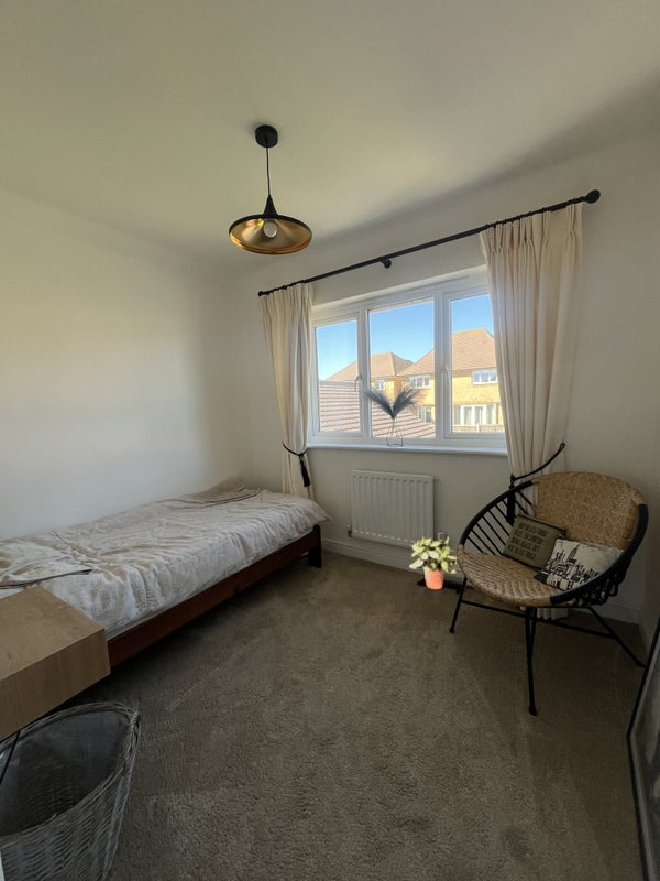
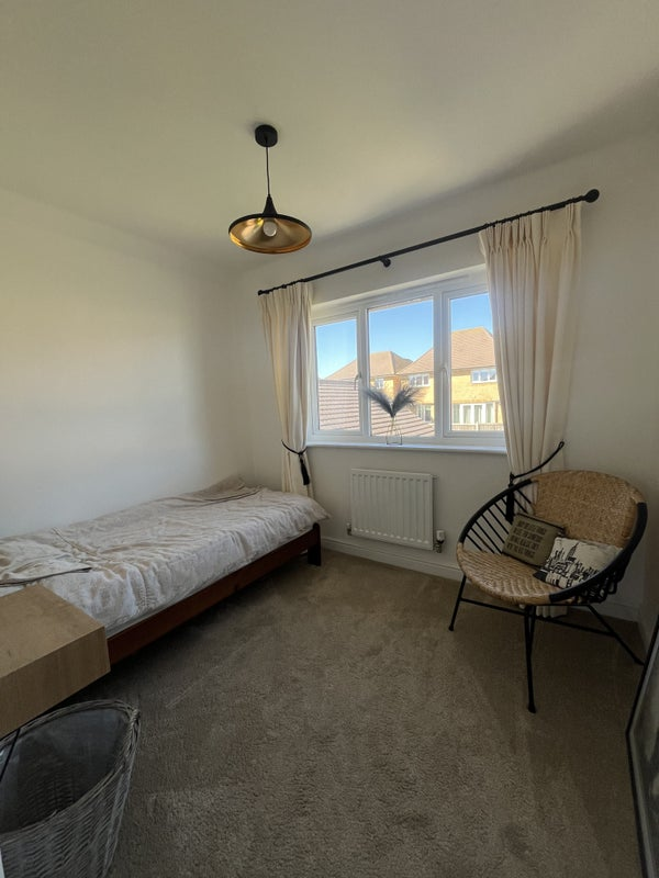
- potted plant (435, 561)
